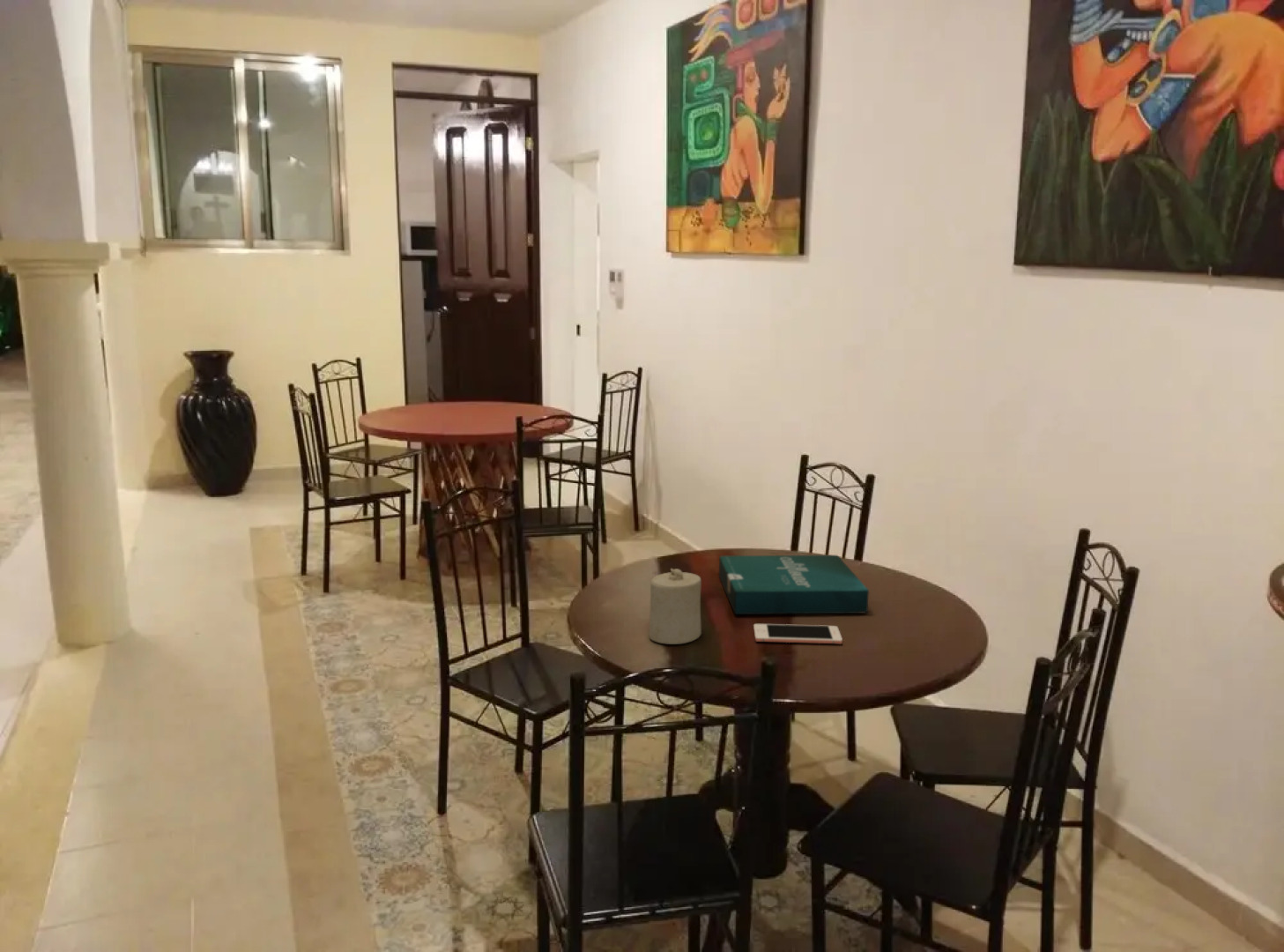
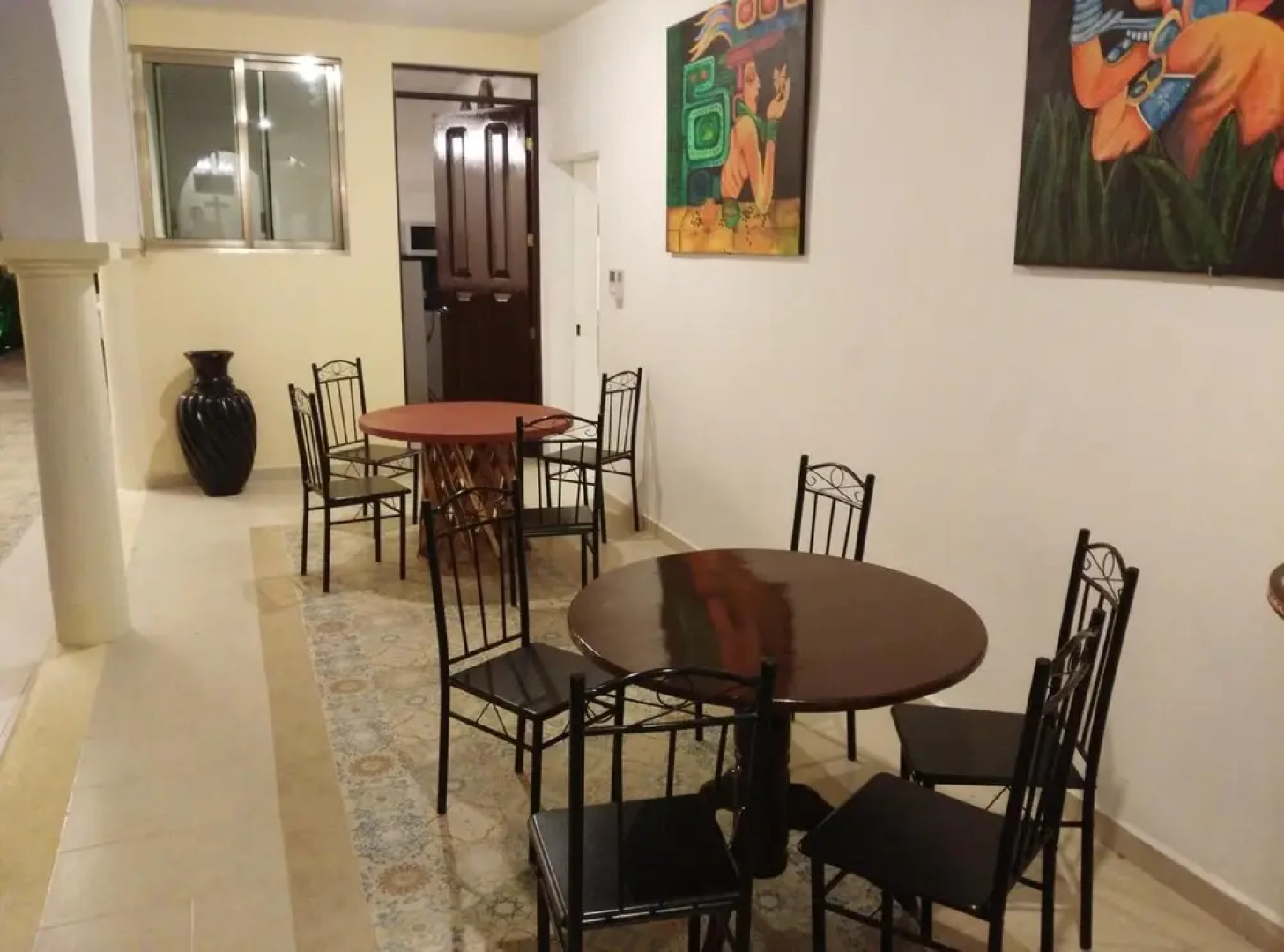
- candle (676, 601)
- pizza box (789, 583)
- cell phone (797, 633)
